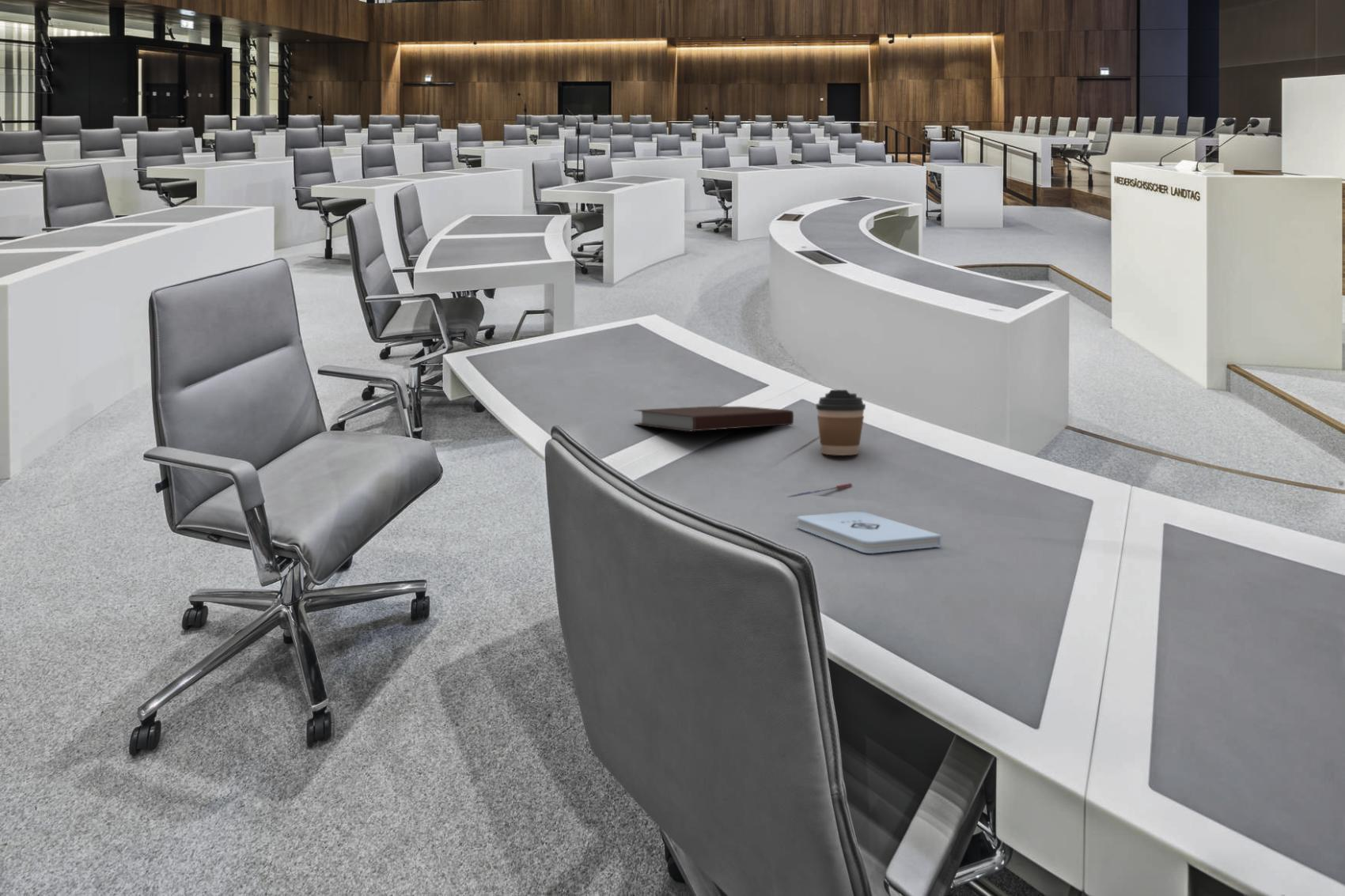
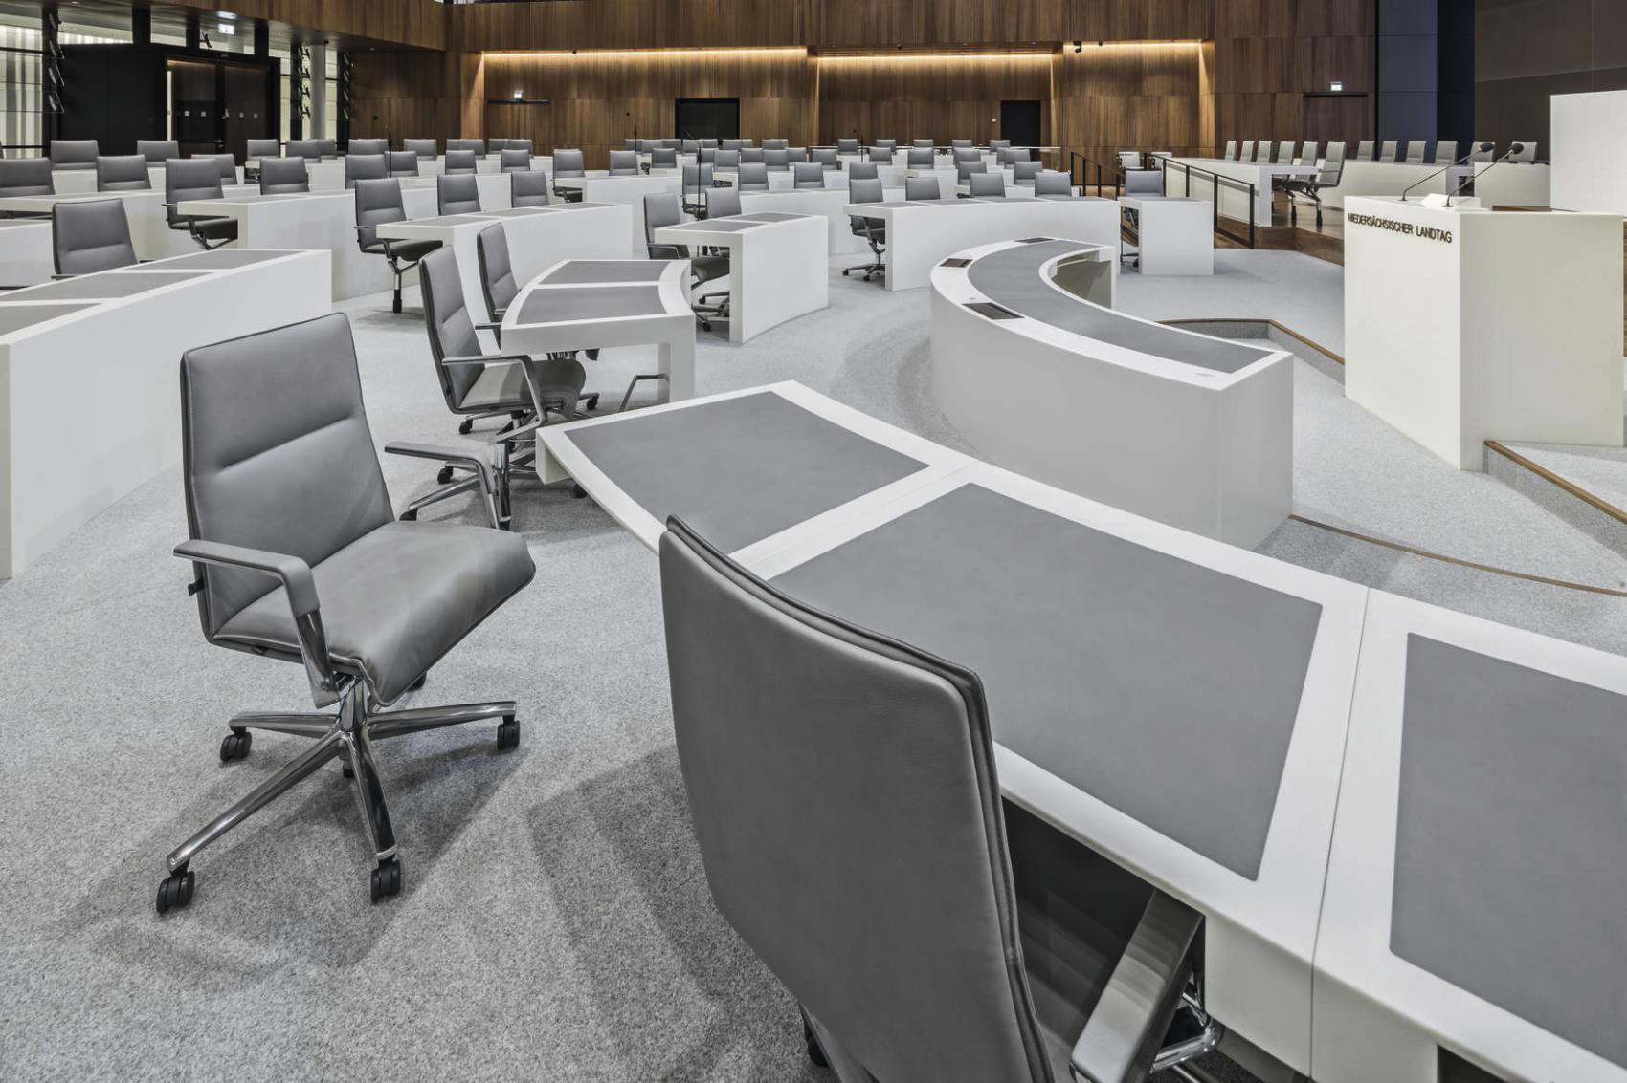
- notebook (713, 418)
- pen (820, 490)
- notepad (863, 530)
- coffee cup (840, 421)
